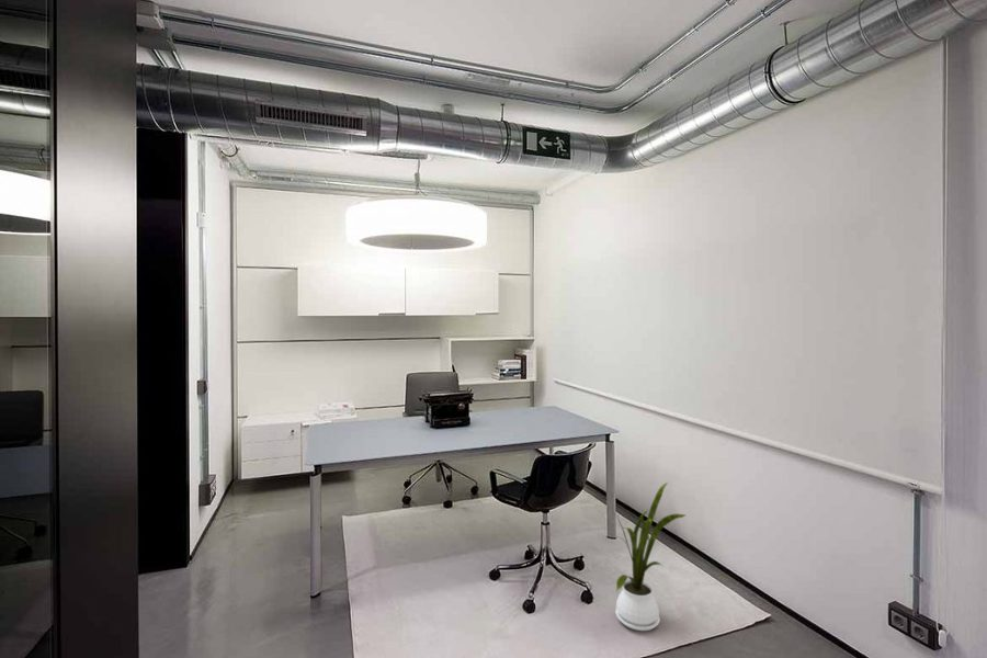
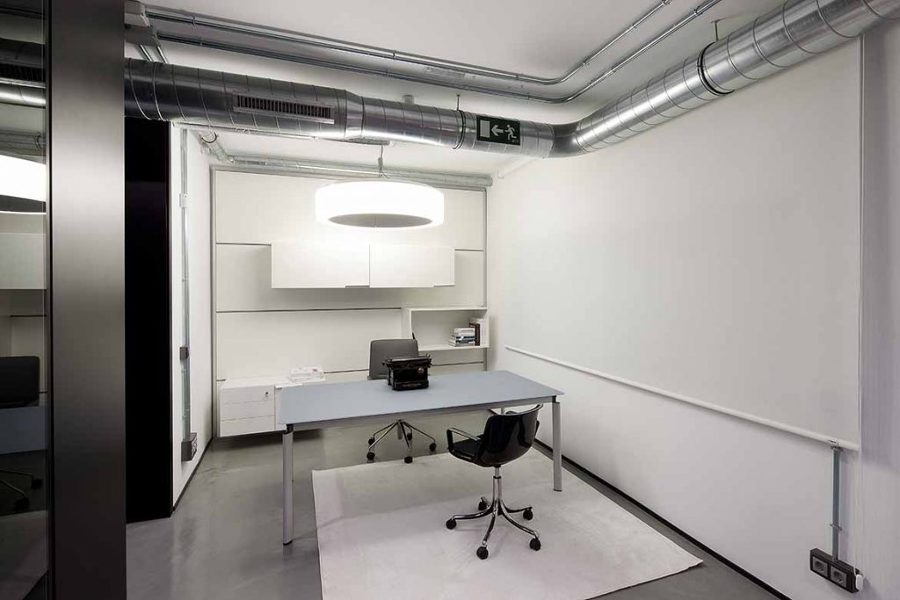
- house plant (642, 554)
